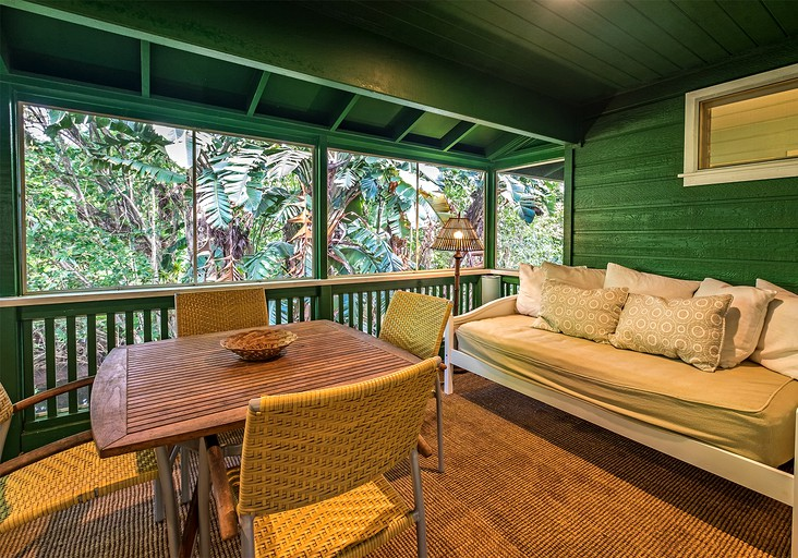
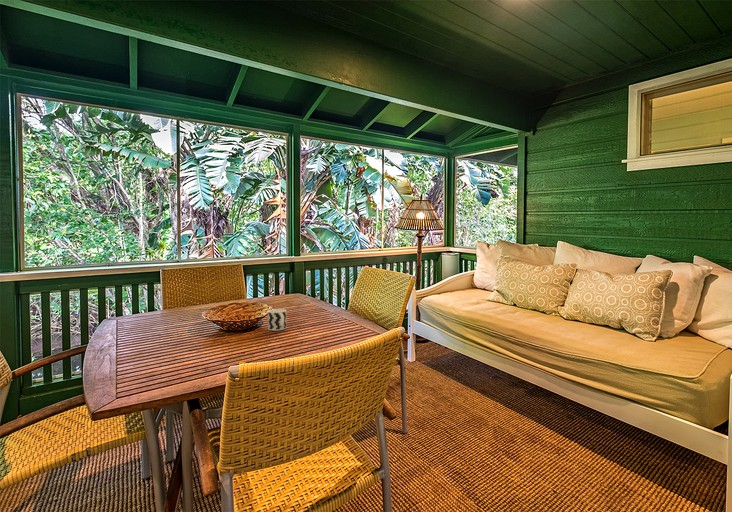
+ cup (278, 320)
